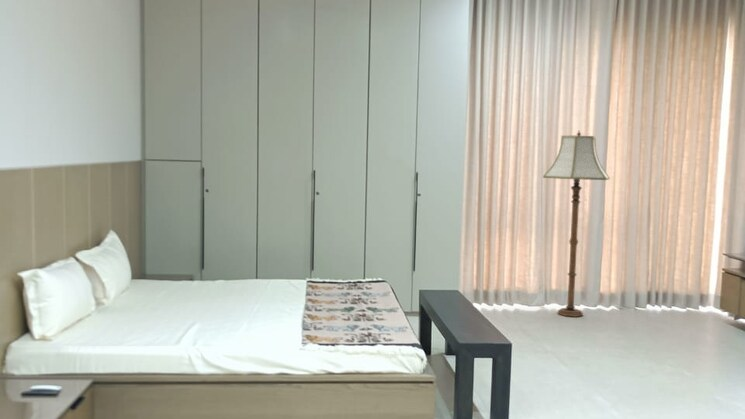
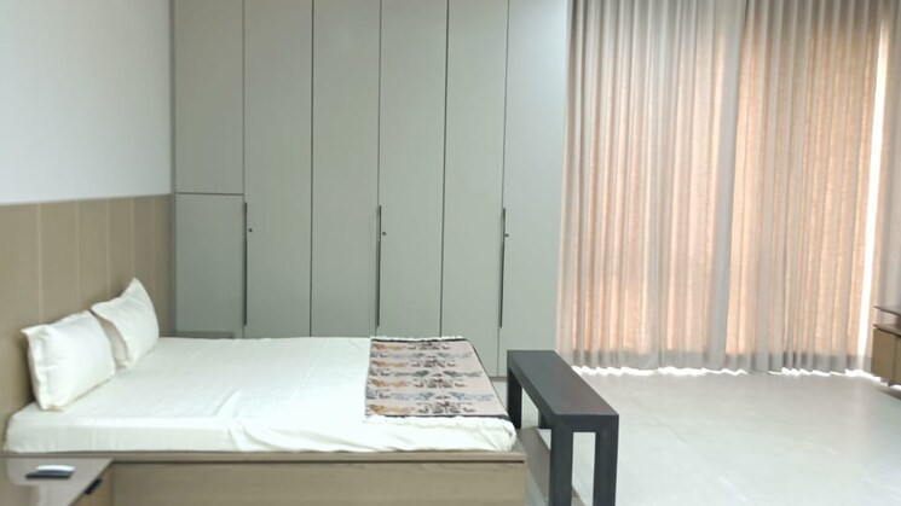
- floor lamp (574, 222)
